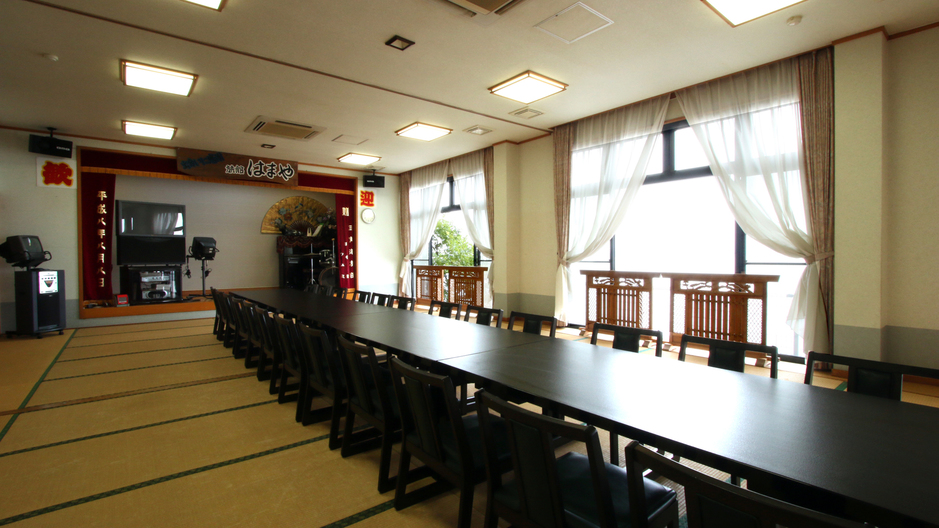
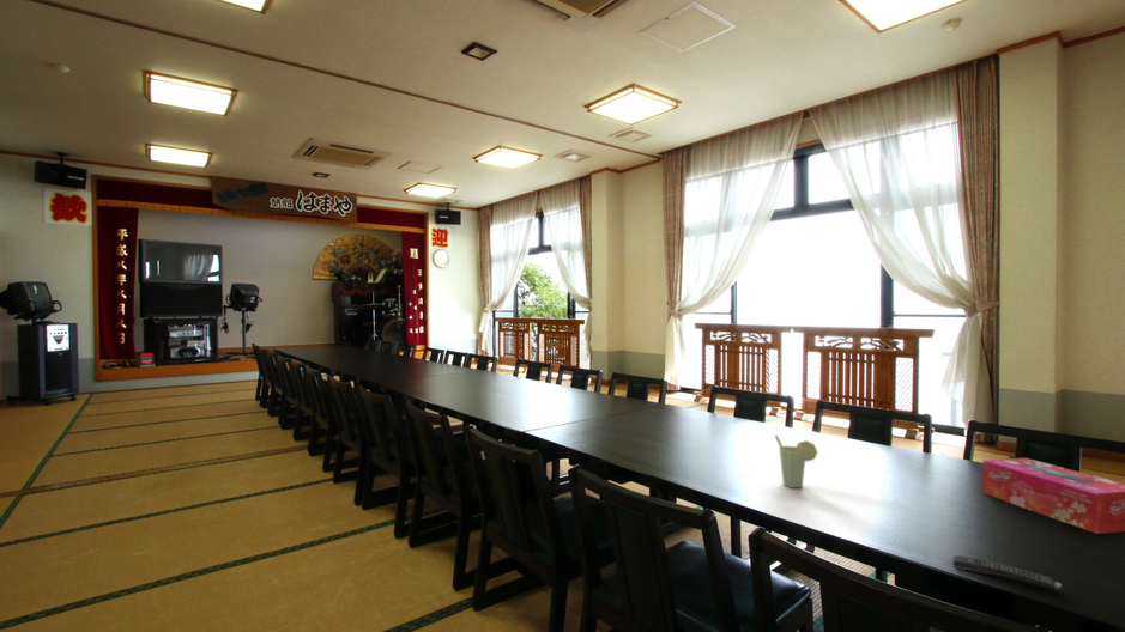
+ remote control (1004, 571)
+ tissue box (1057, 491)
+ cup (796, 461)
